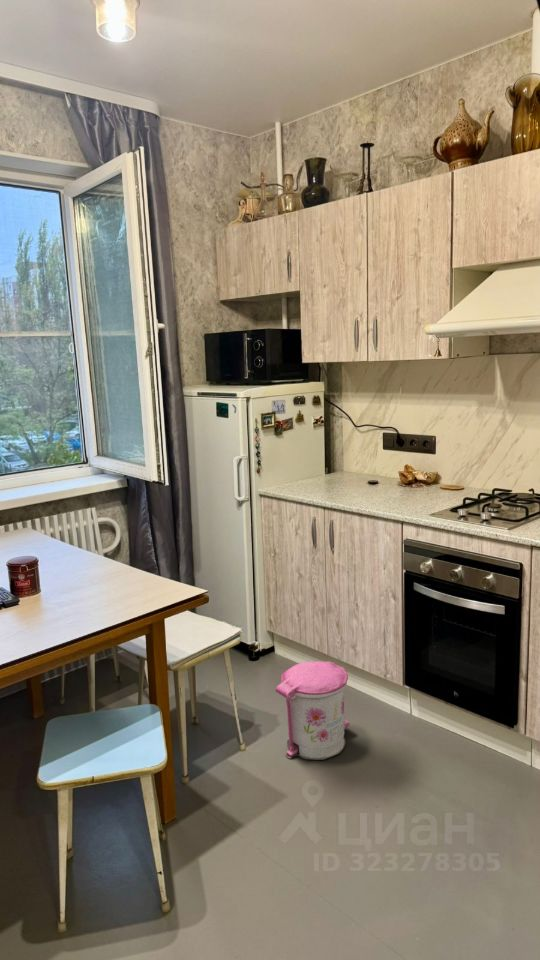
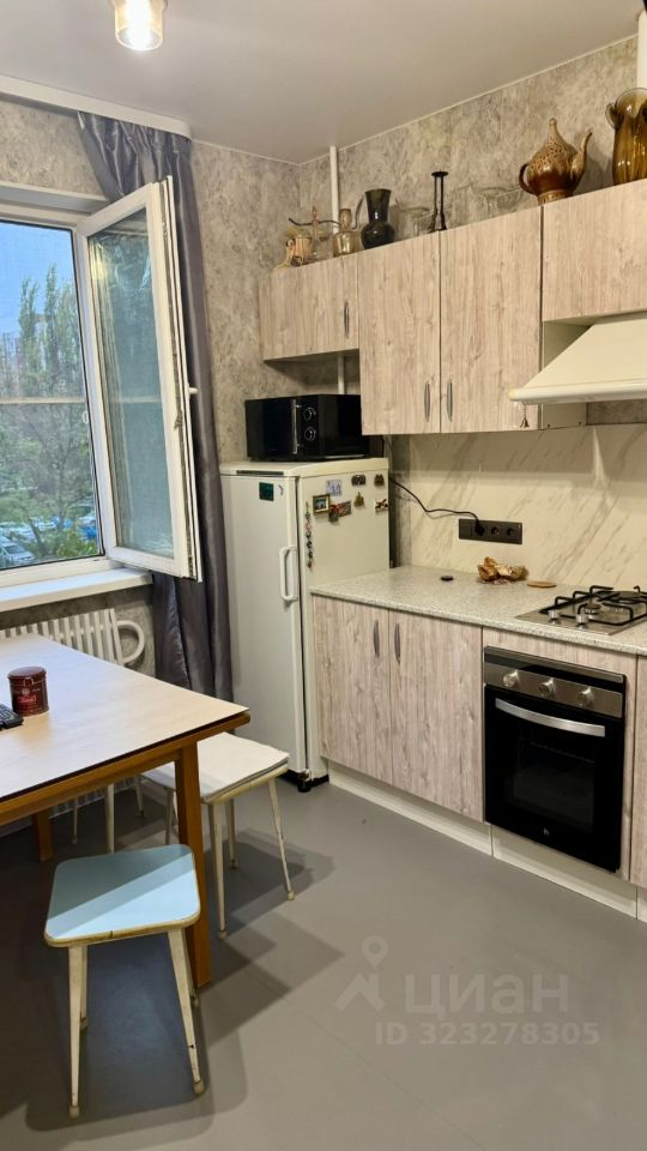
- trash can (314, 707)
